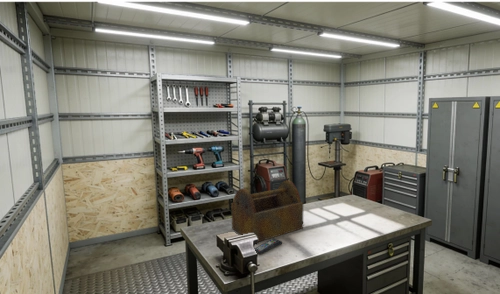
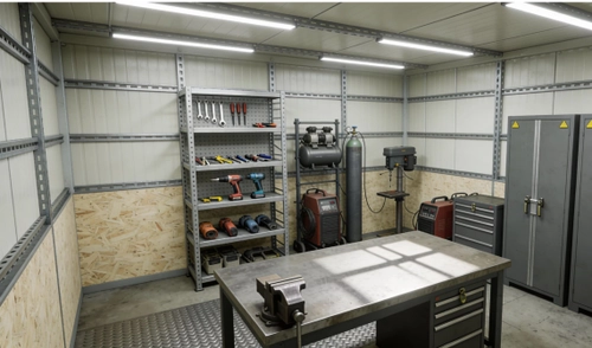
- tool box (267, 206)
- remote control (268, 245)
